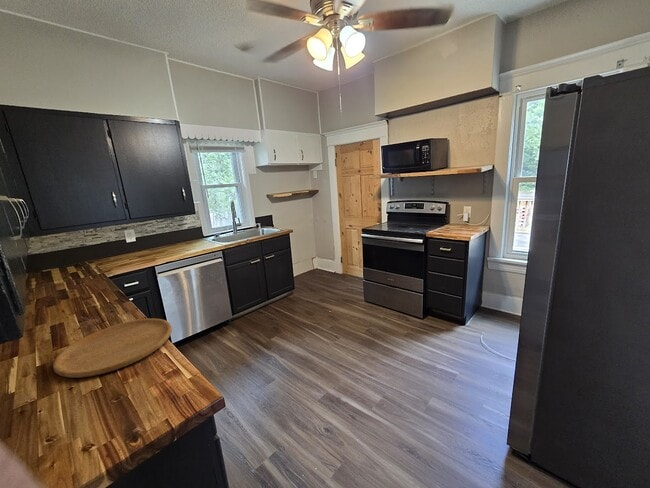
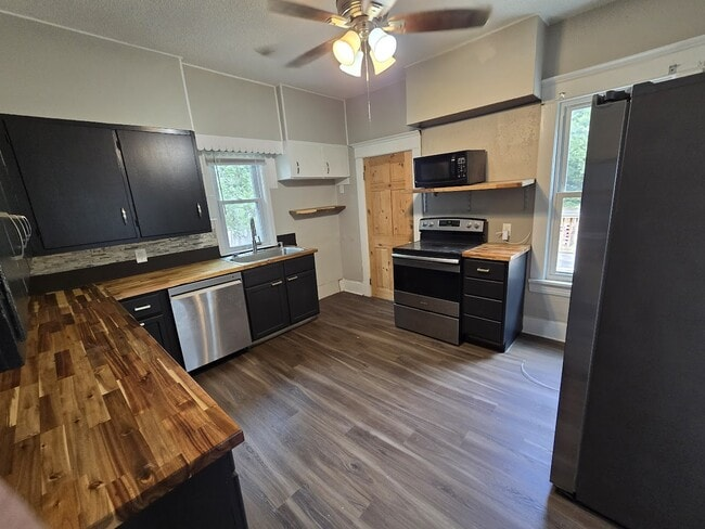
- cutting board (118, 344)
